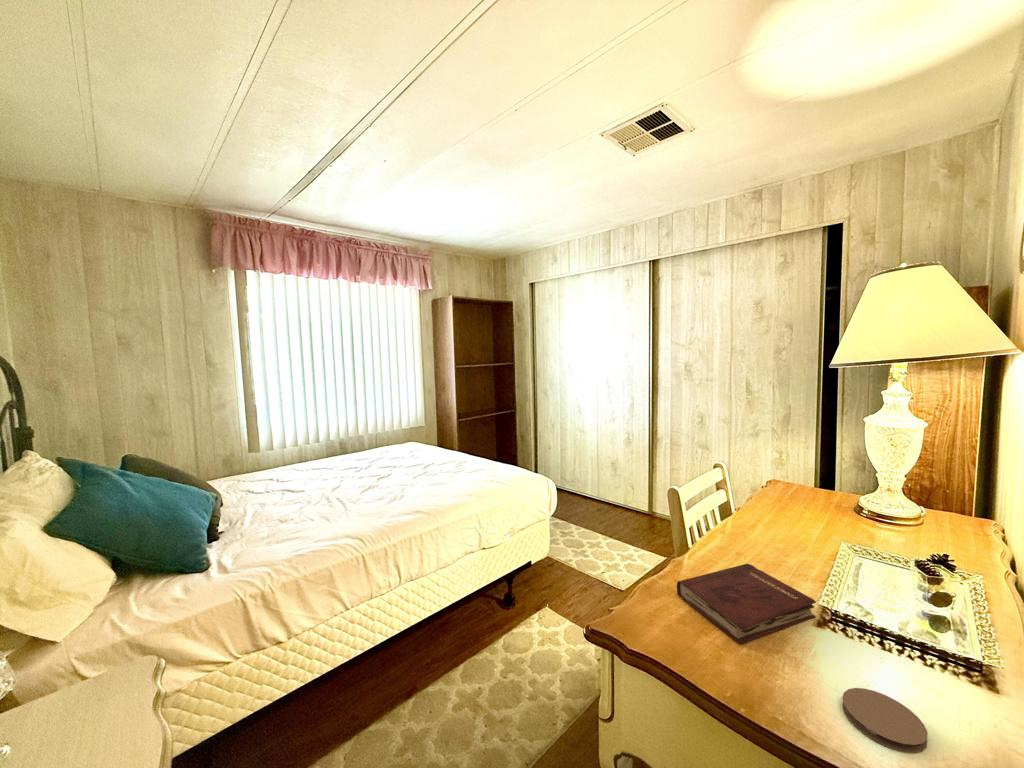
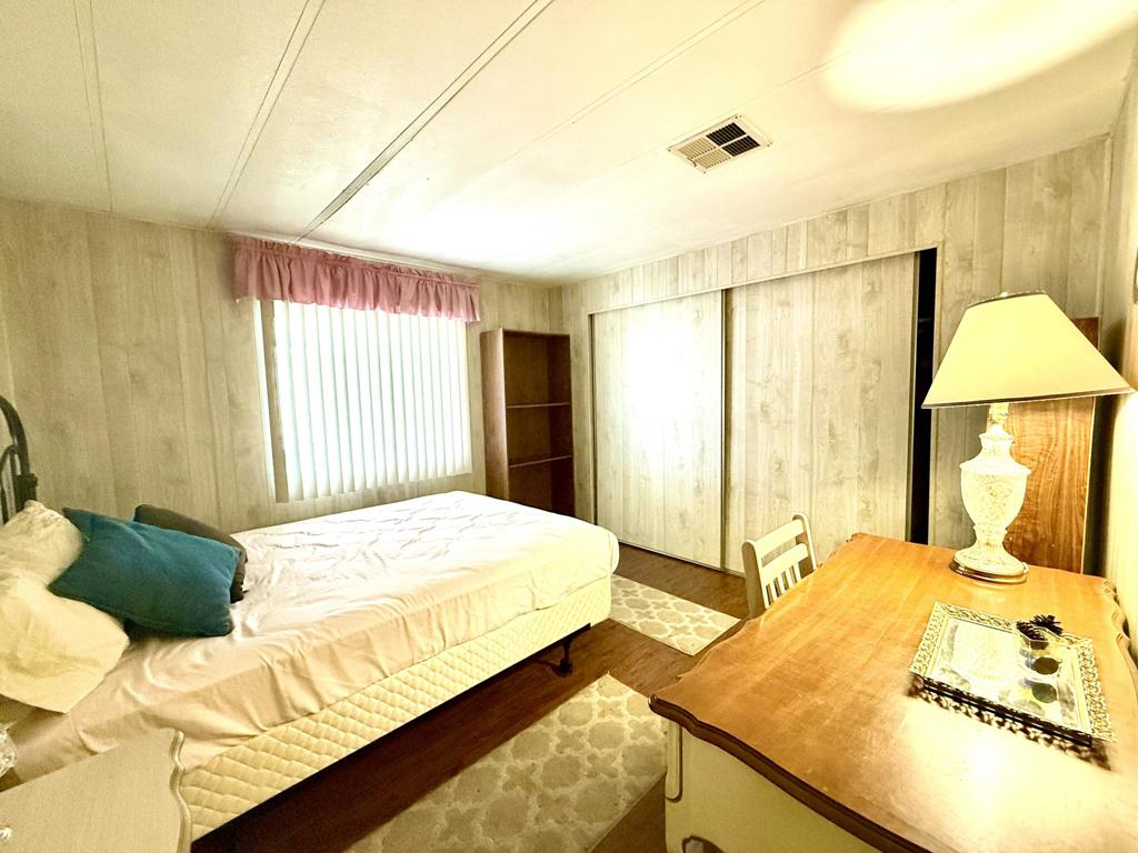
- hardback book (742, 597)
- coaster (882, 717)
